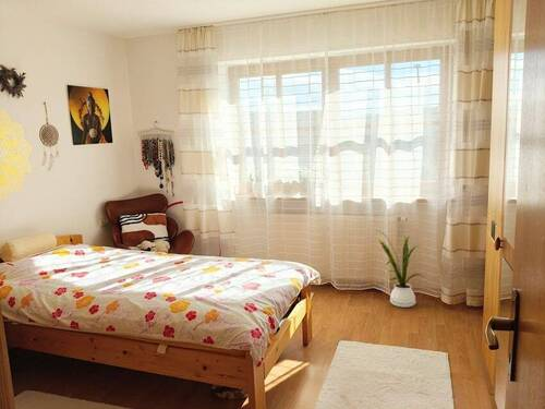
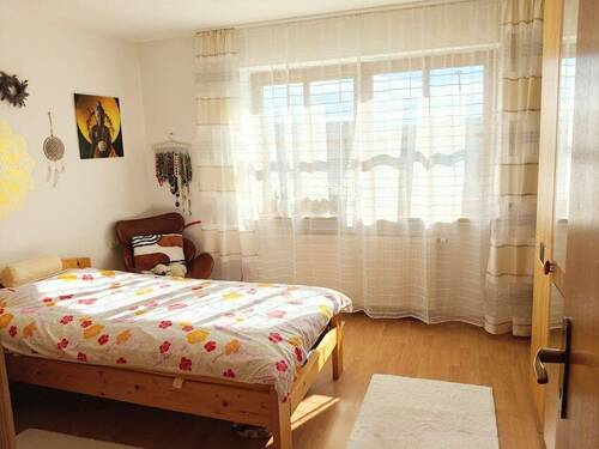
- house plant (399, 266)
